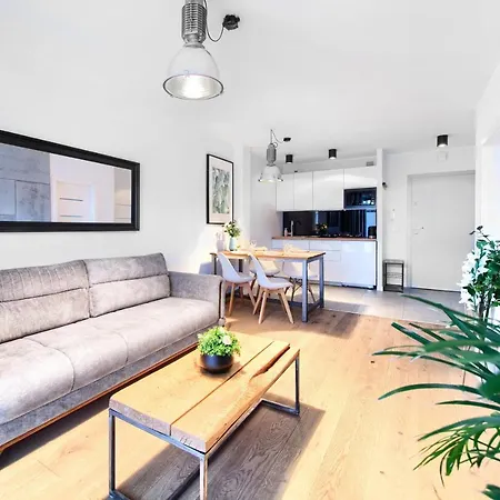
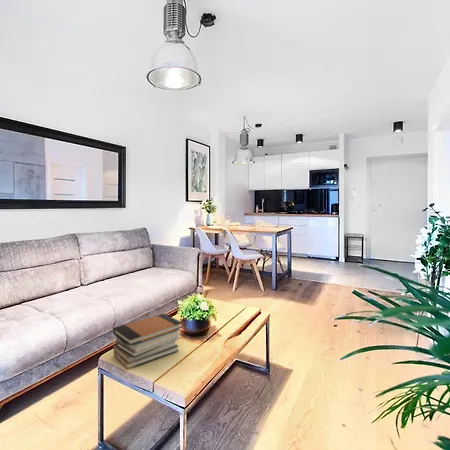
+ book stack (148, 338)
